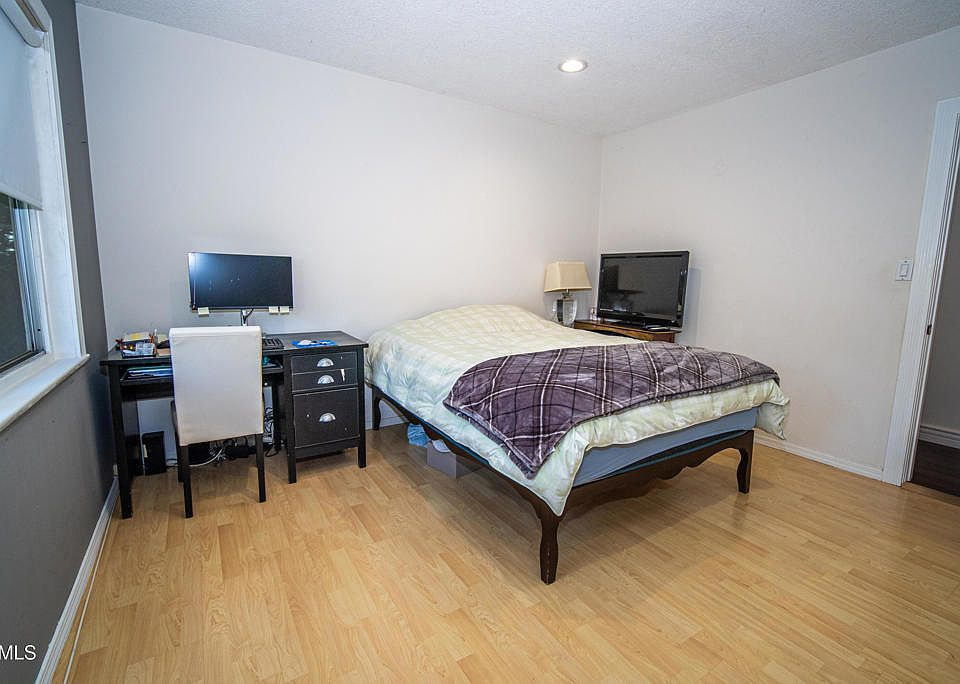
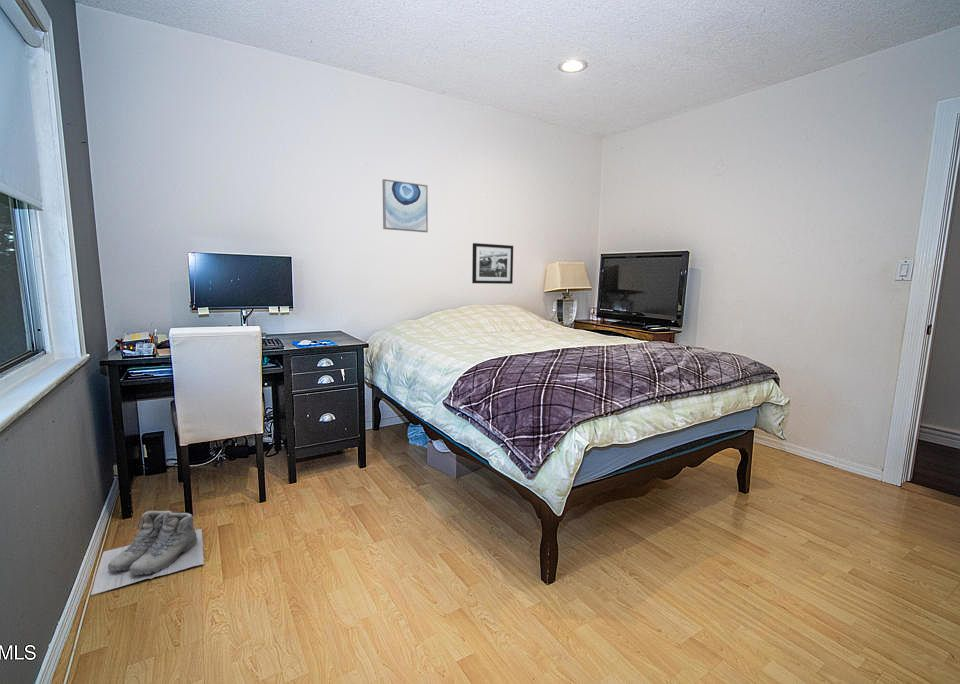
+ wall art (405, 206)
+ picture frame (493, 264)
+ boots (151, 537)
